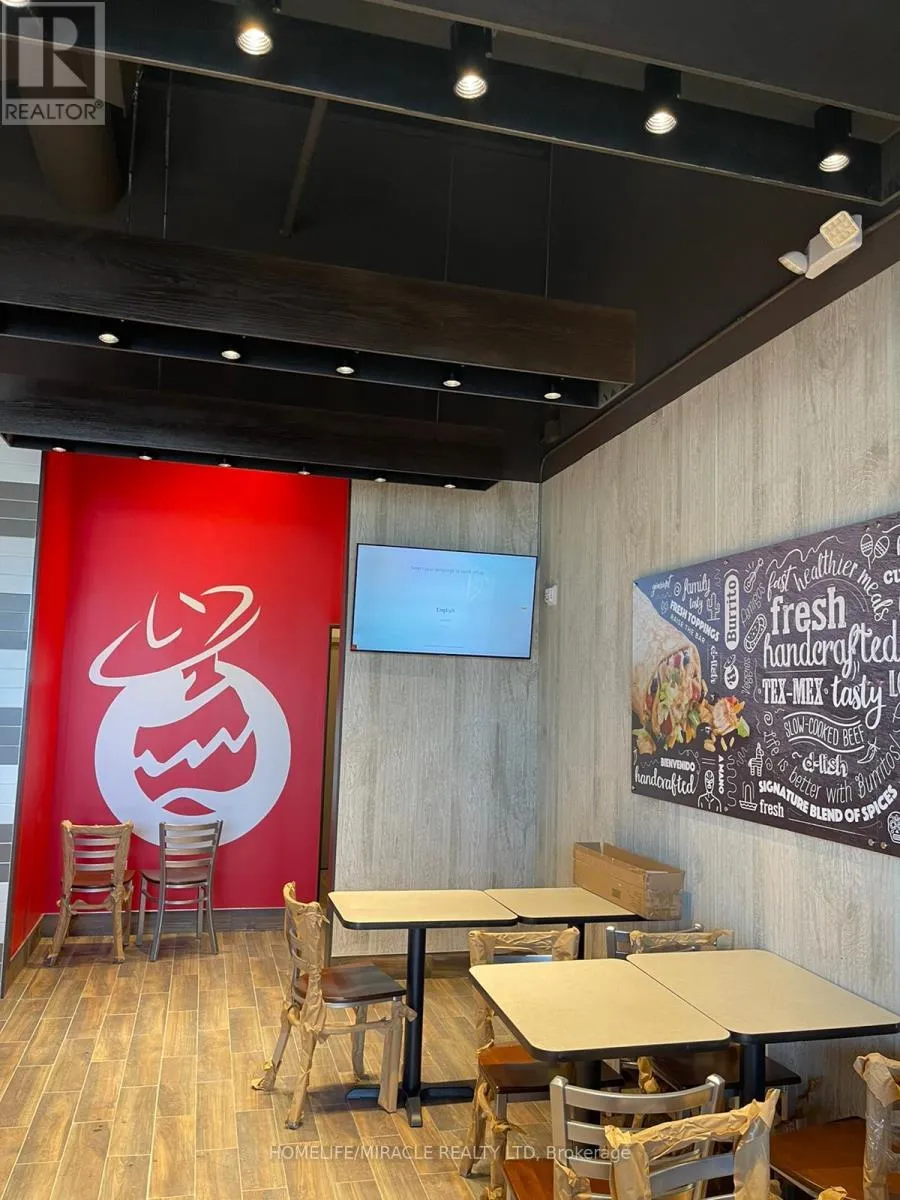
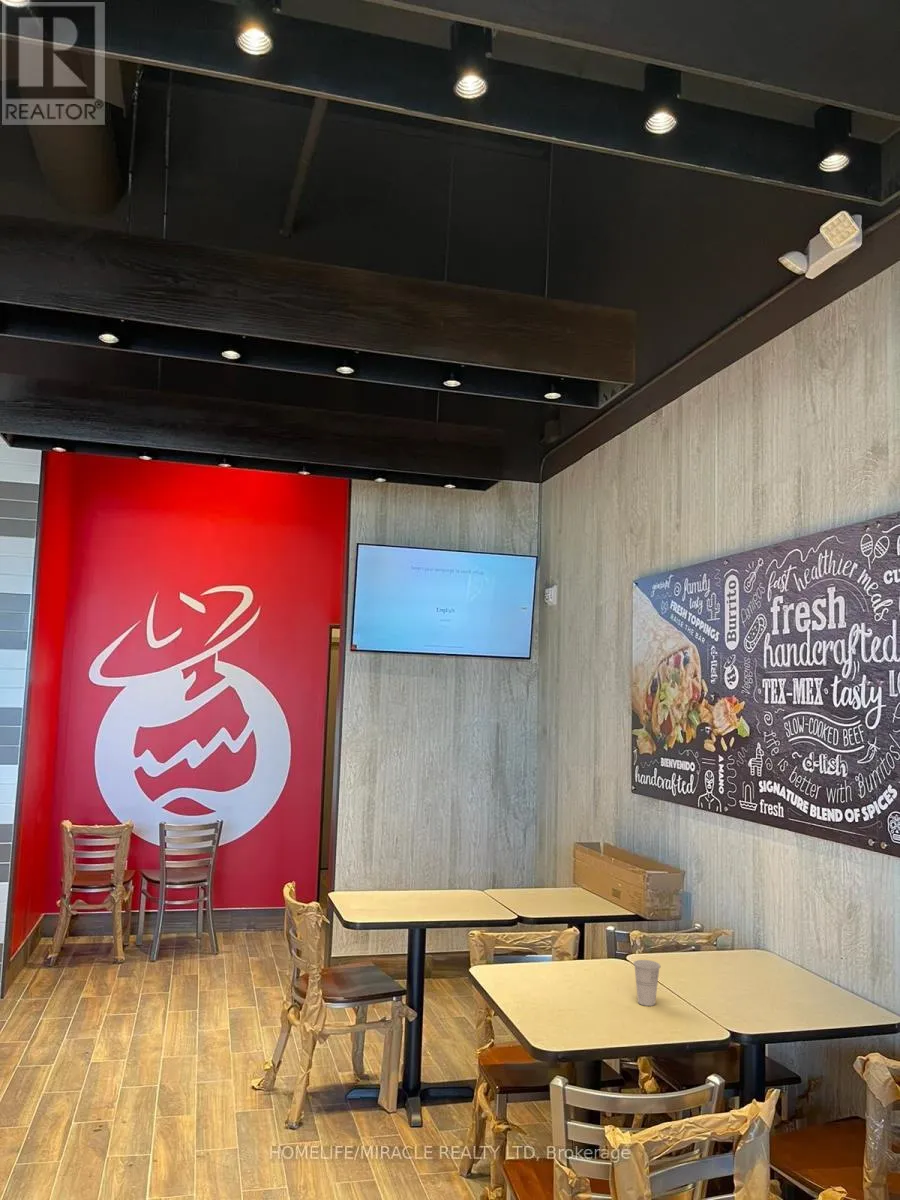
+ cup (646, 982)
